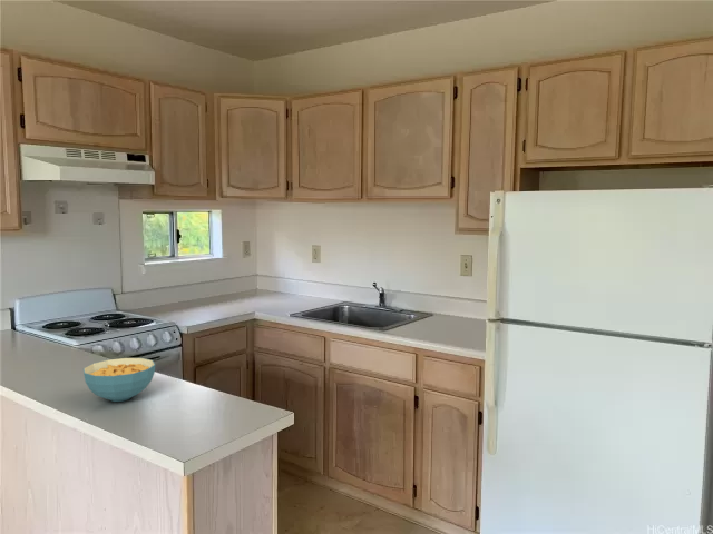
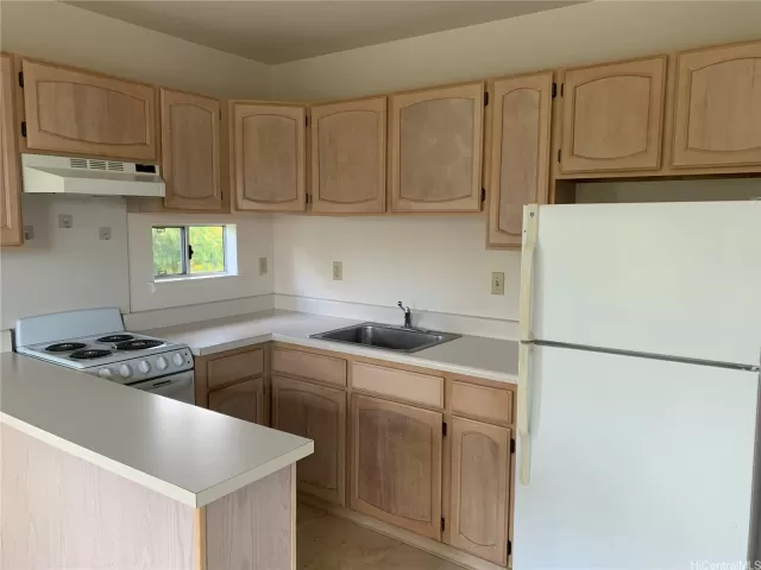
- cereal bowl (120, 382)
